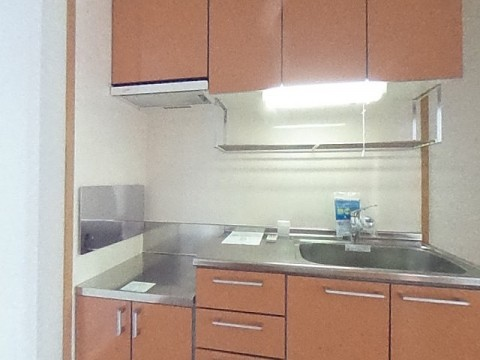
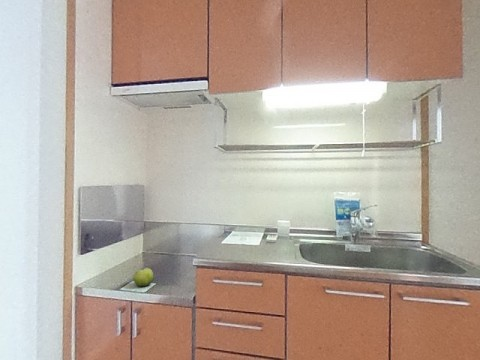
+ fruit (143, 276)
